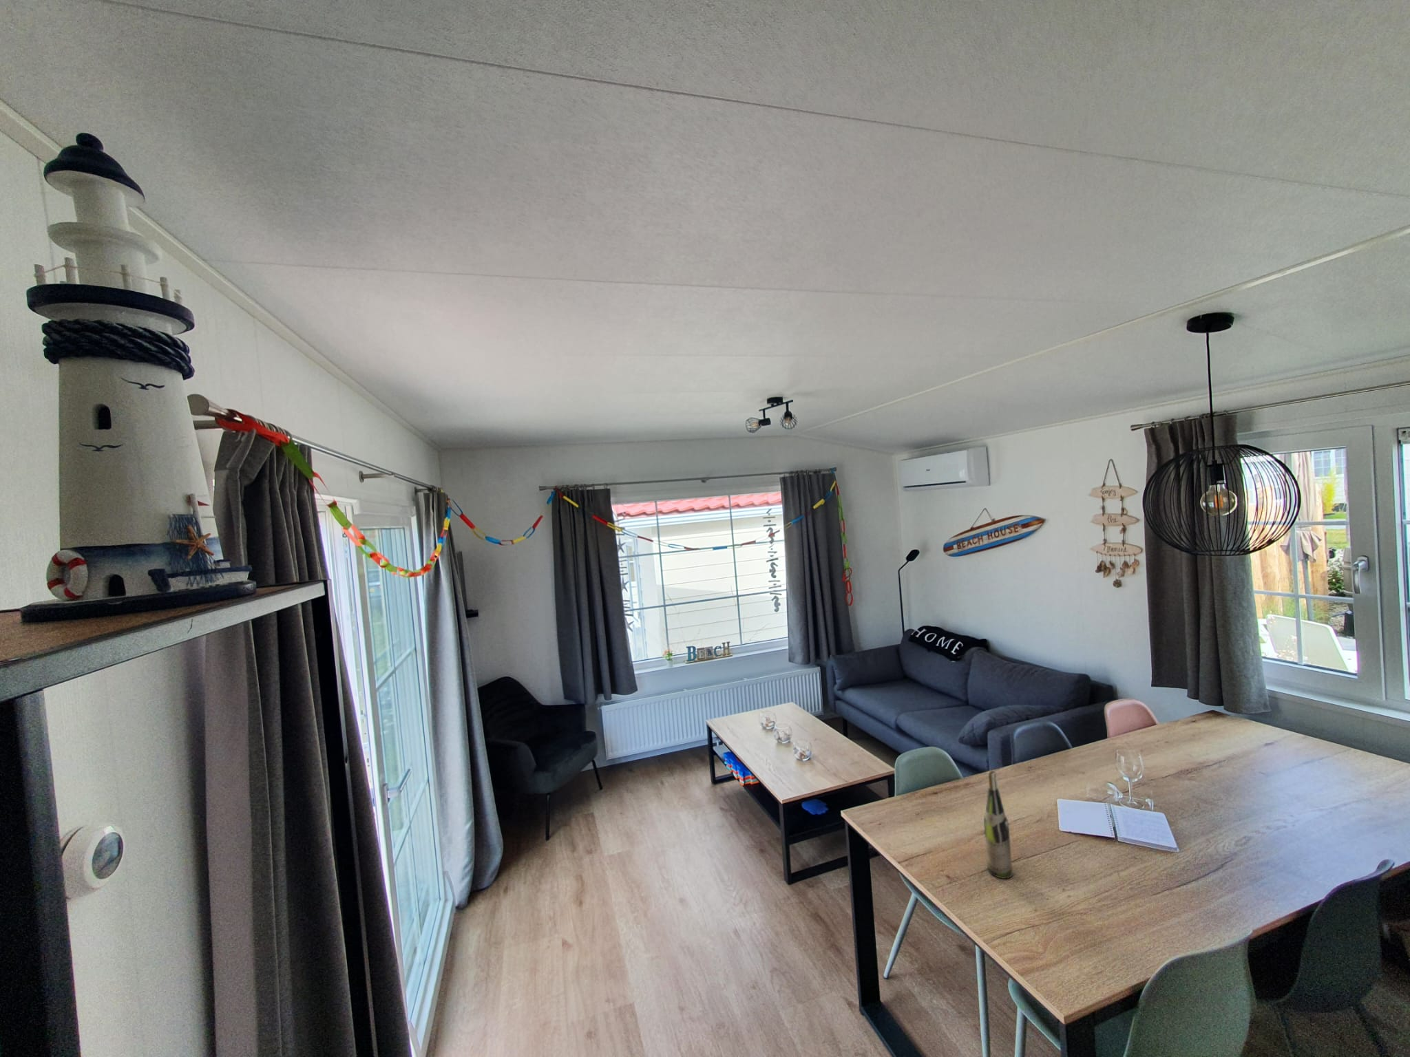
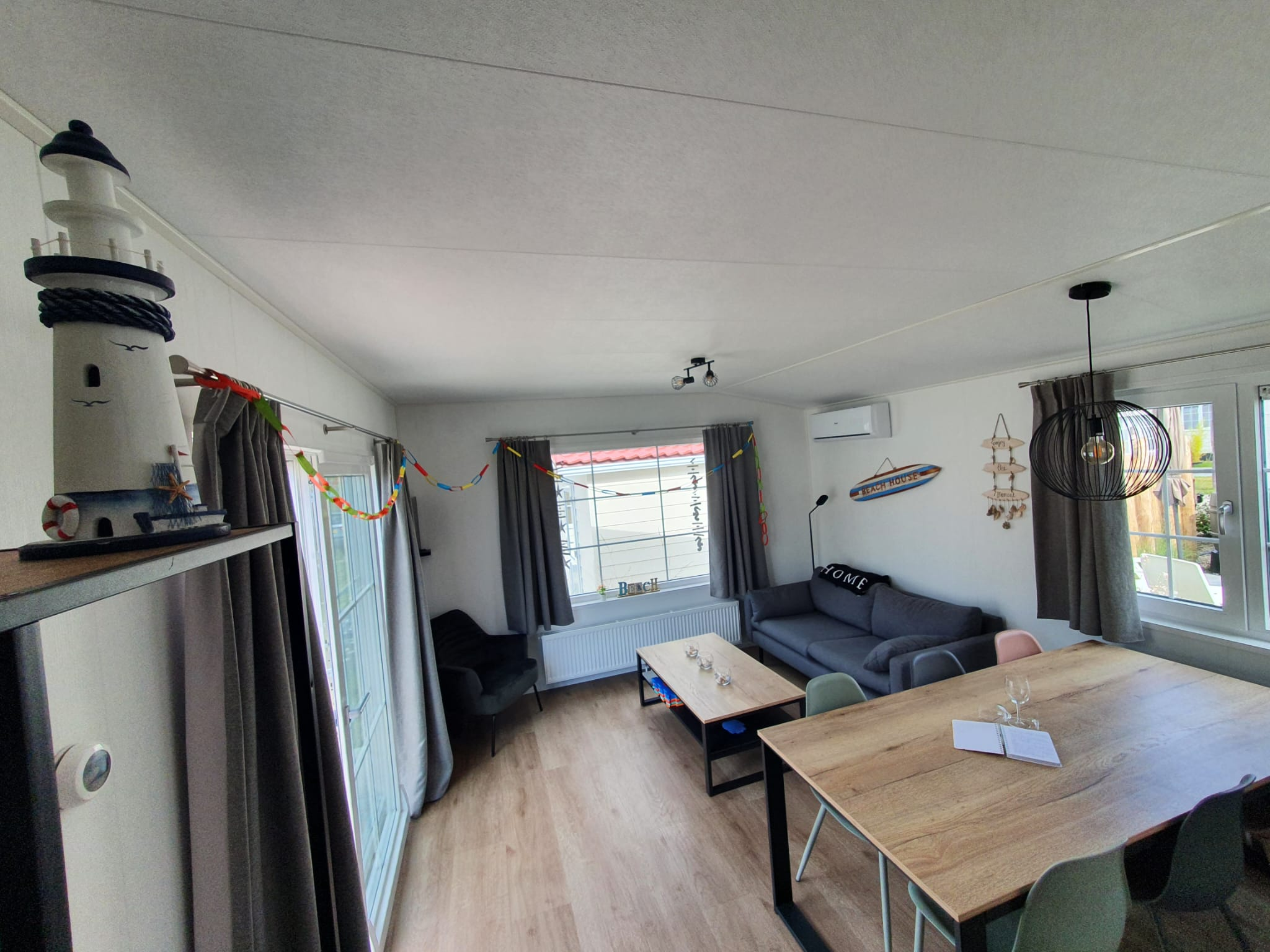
- wine bottle (996, 822)
